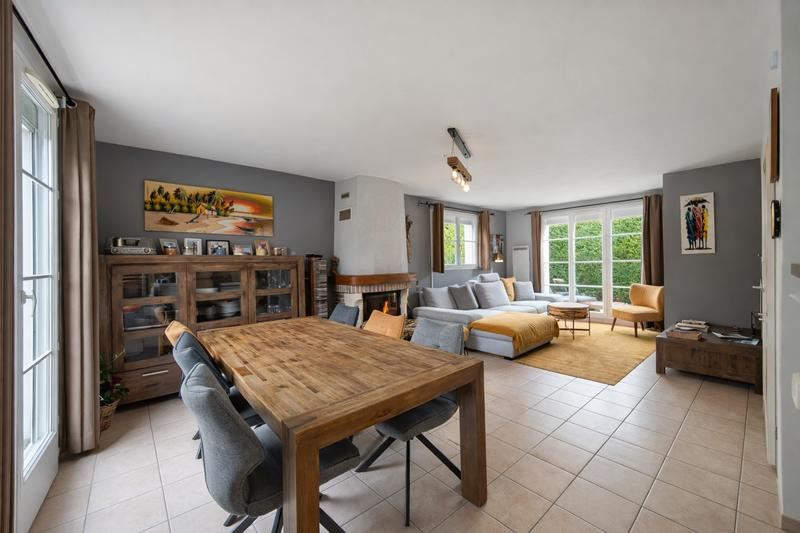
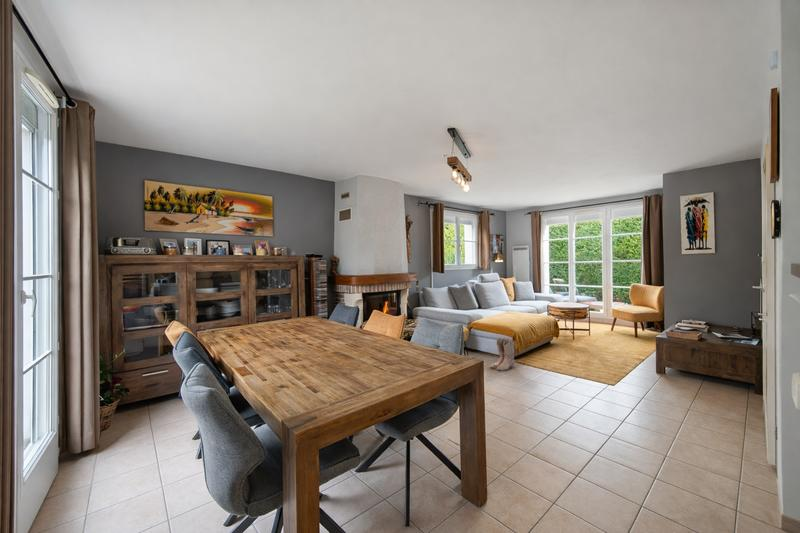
+ boots (502, 352)
